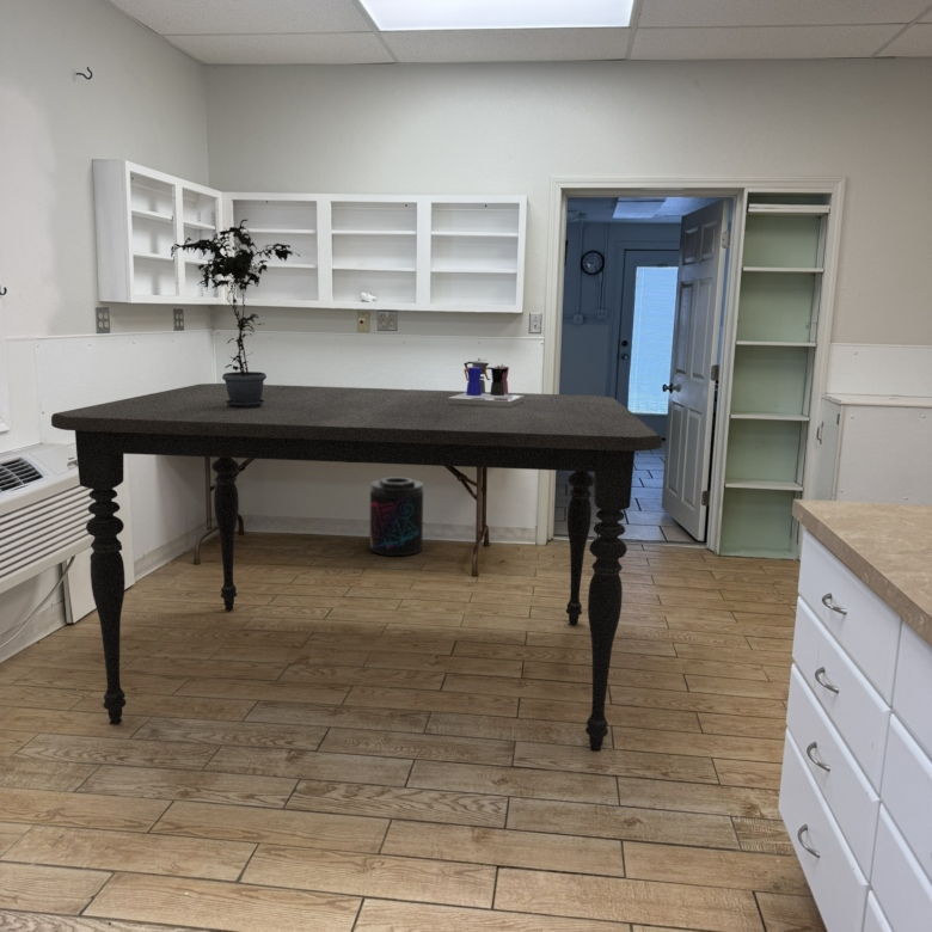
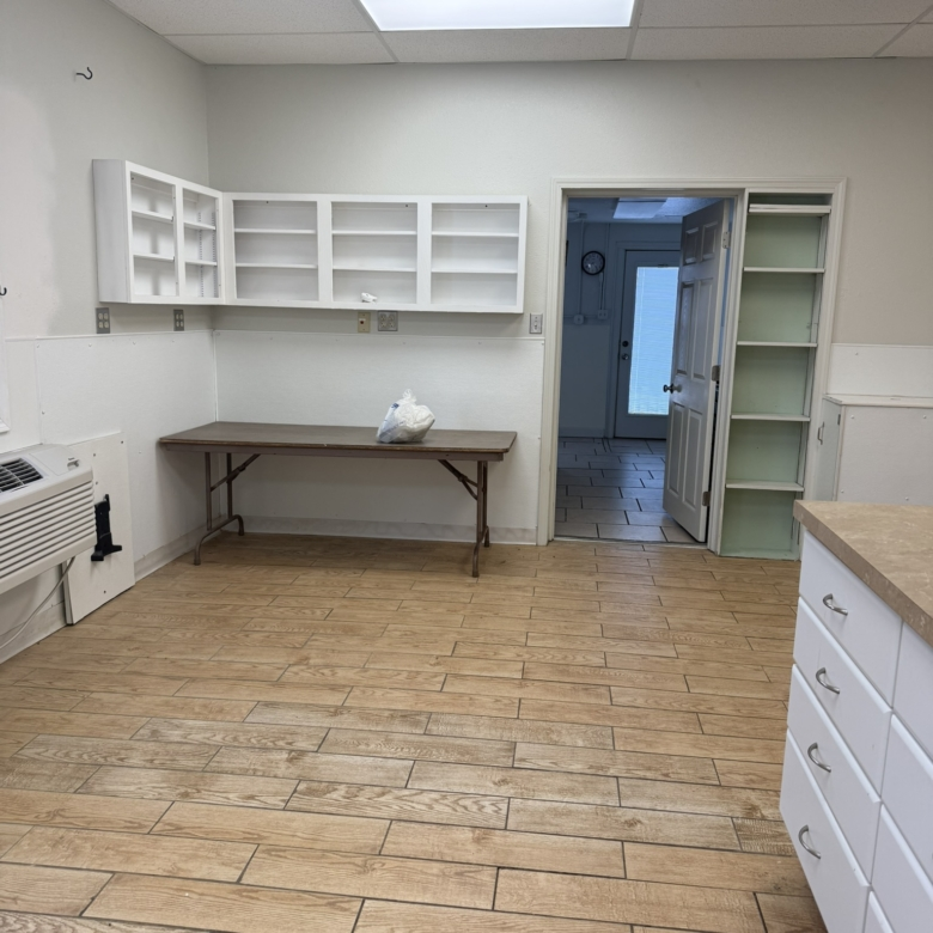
- potted plant (238, 314)
- dining table (380, 462)
- coffee maker (488, 379)
- supplement container (396, 515)
